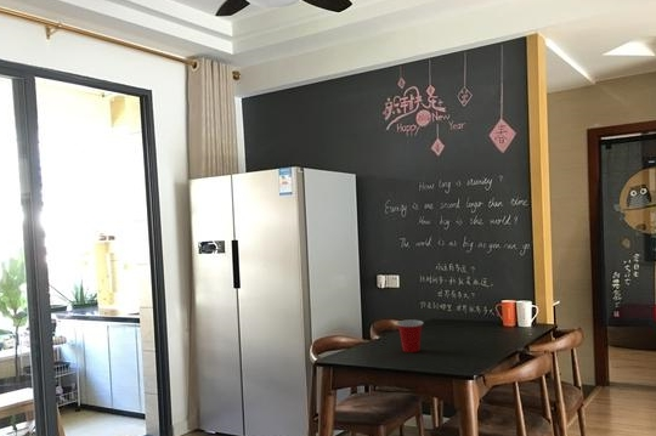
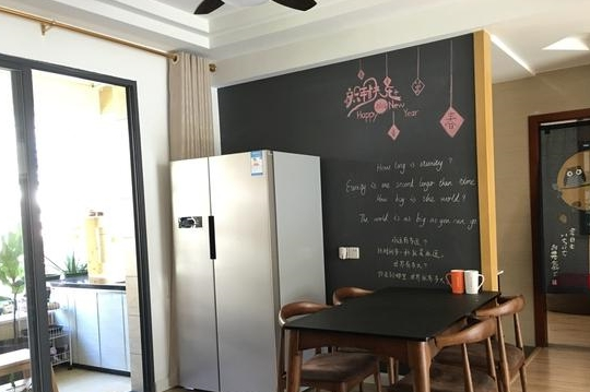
- cup (409, 336)
